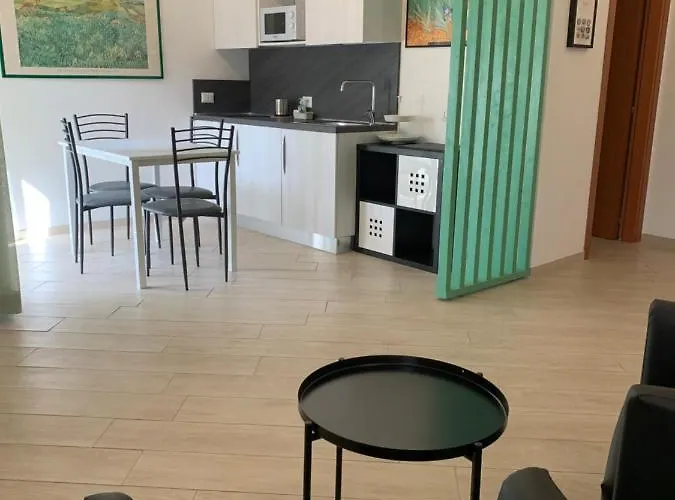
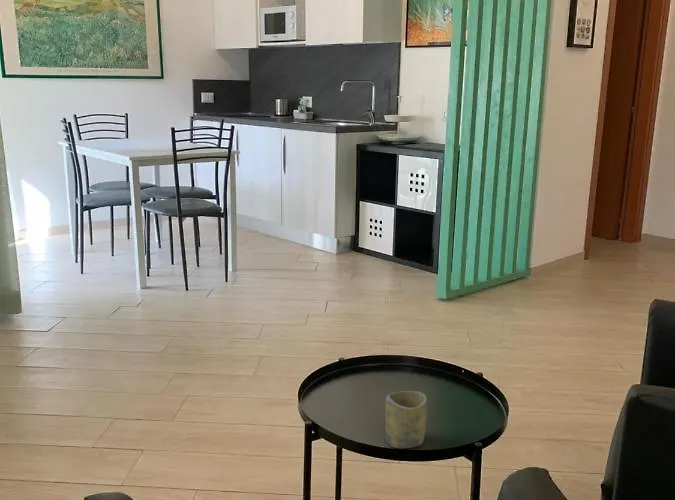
+ cup (405, 419)
